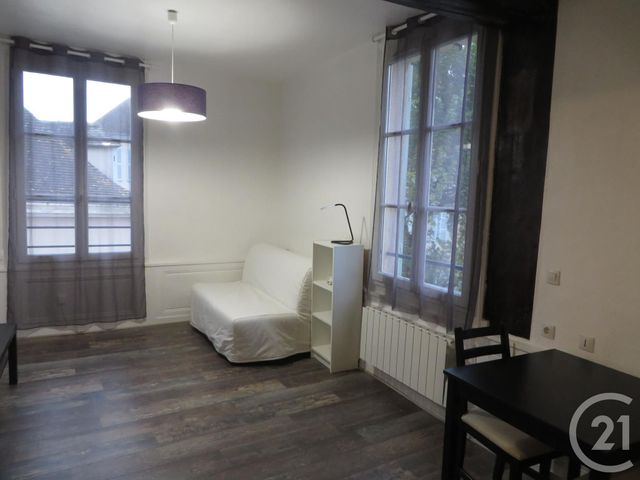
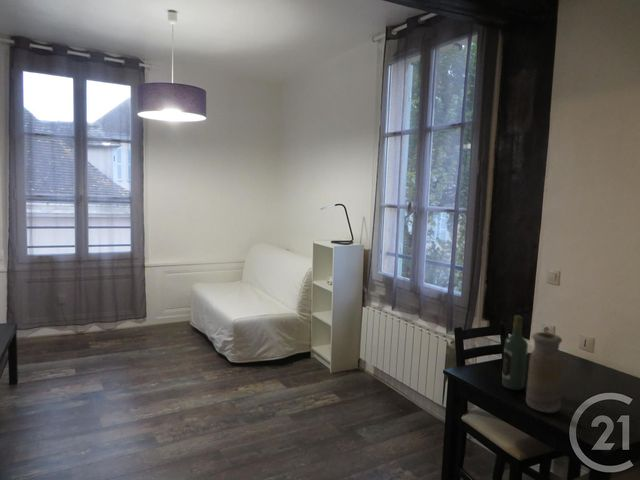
+ vase (545, 372)
+ wine bottle (515, 351)
